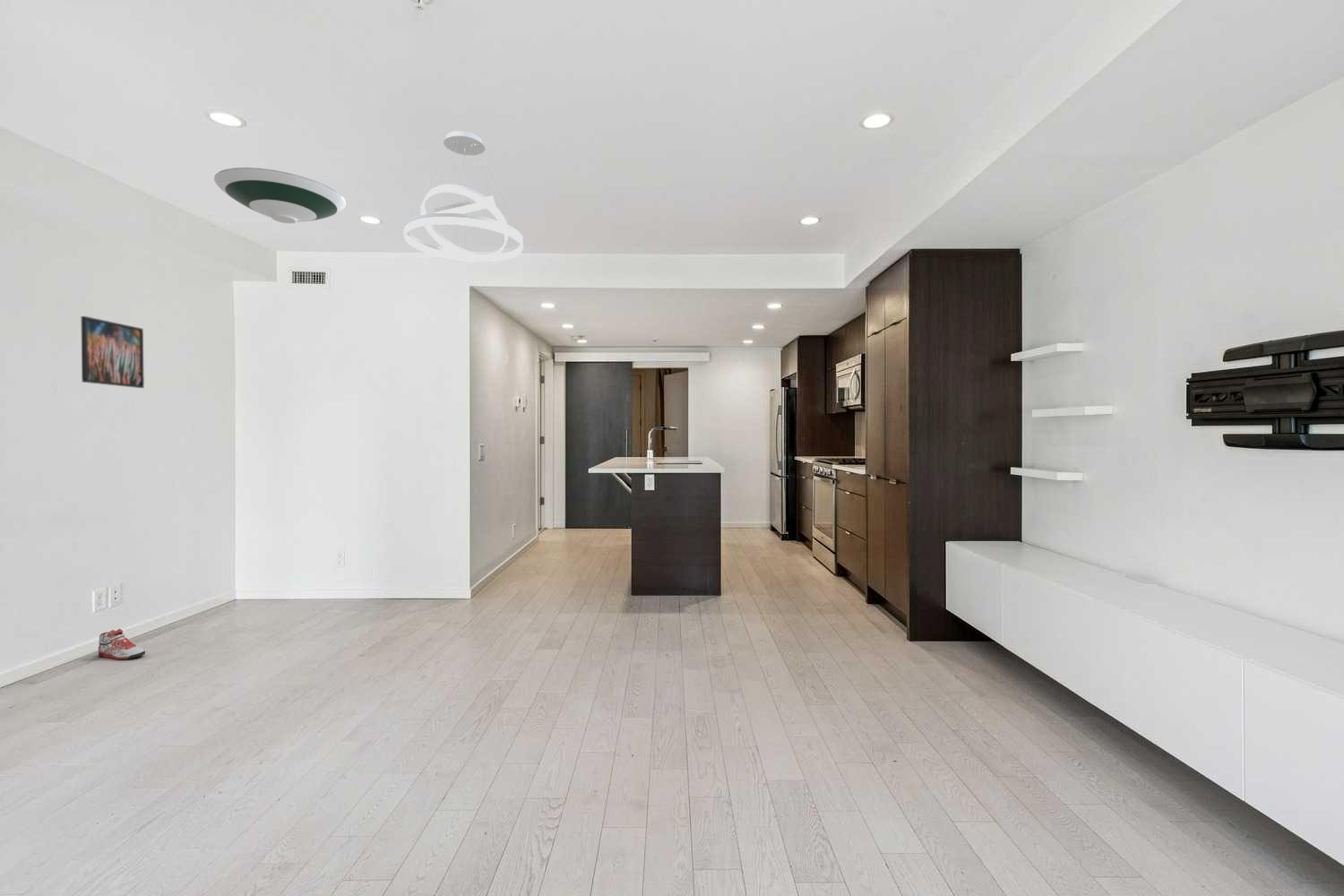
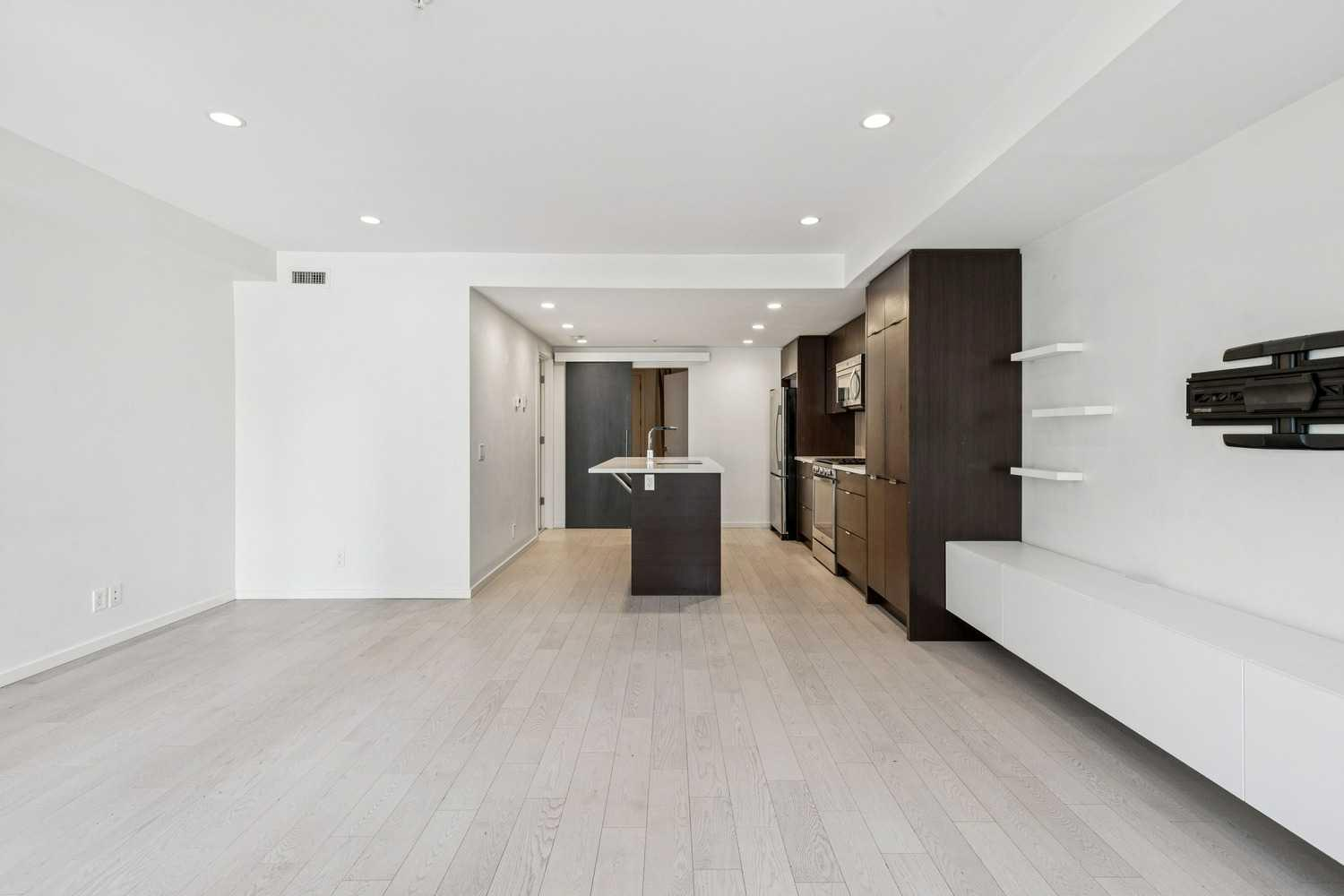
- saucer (283, 206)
- sneaker (121, 643)
- pendant light (465, 194)
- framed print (114, 354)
